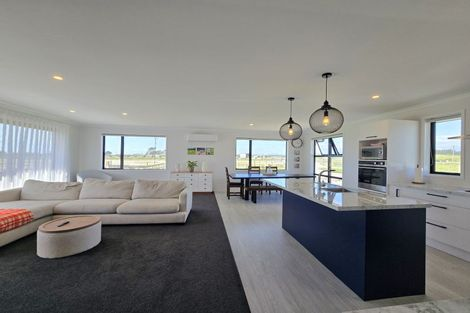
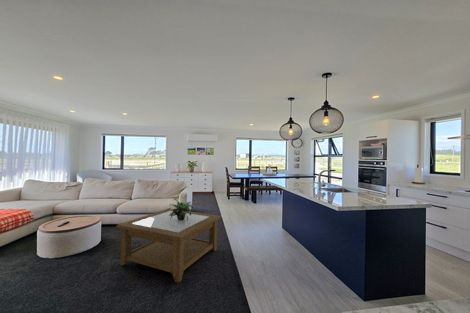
+ potted plant (180, 209)
+ coffee table (172, 238)
